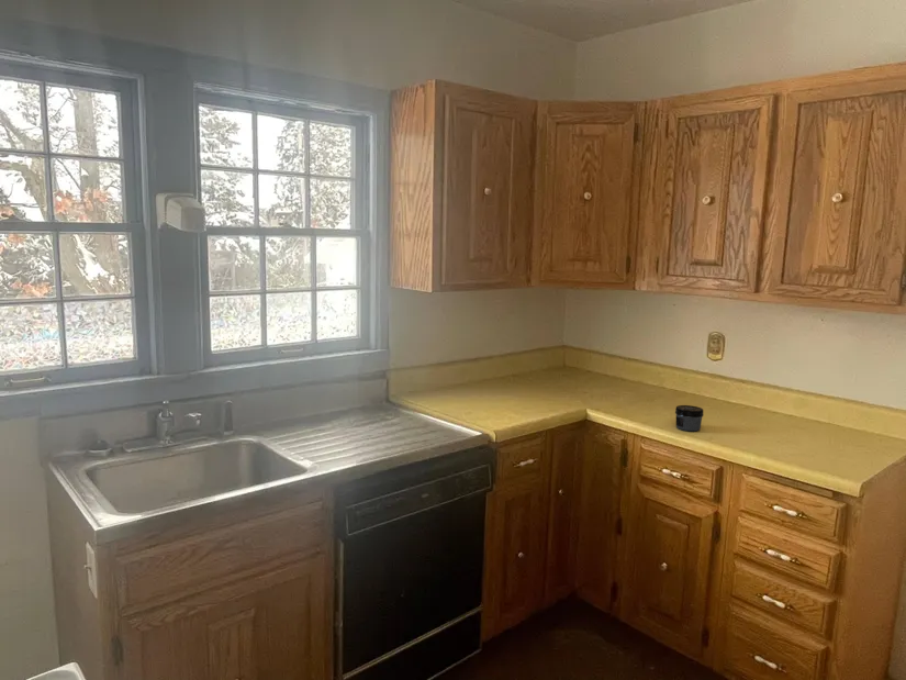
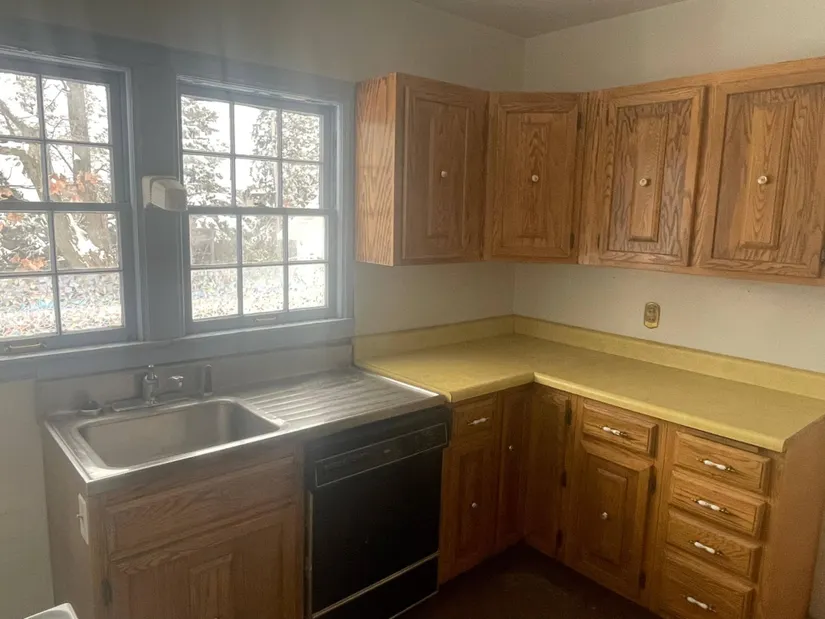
- jar (689, 417)
